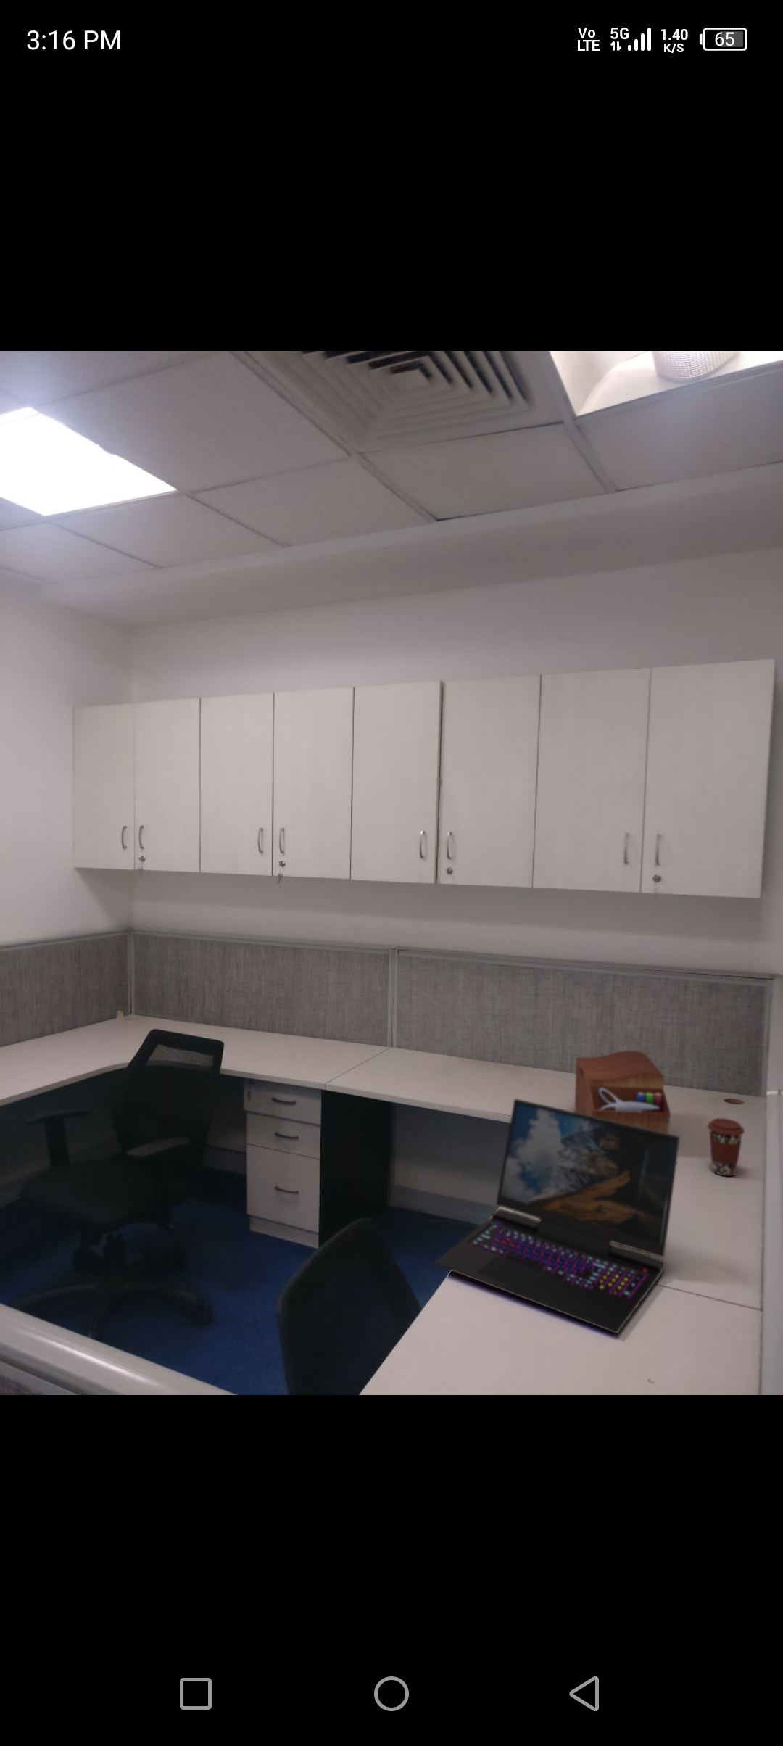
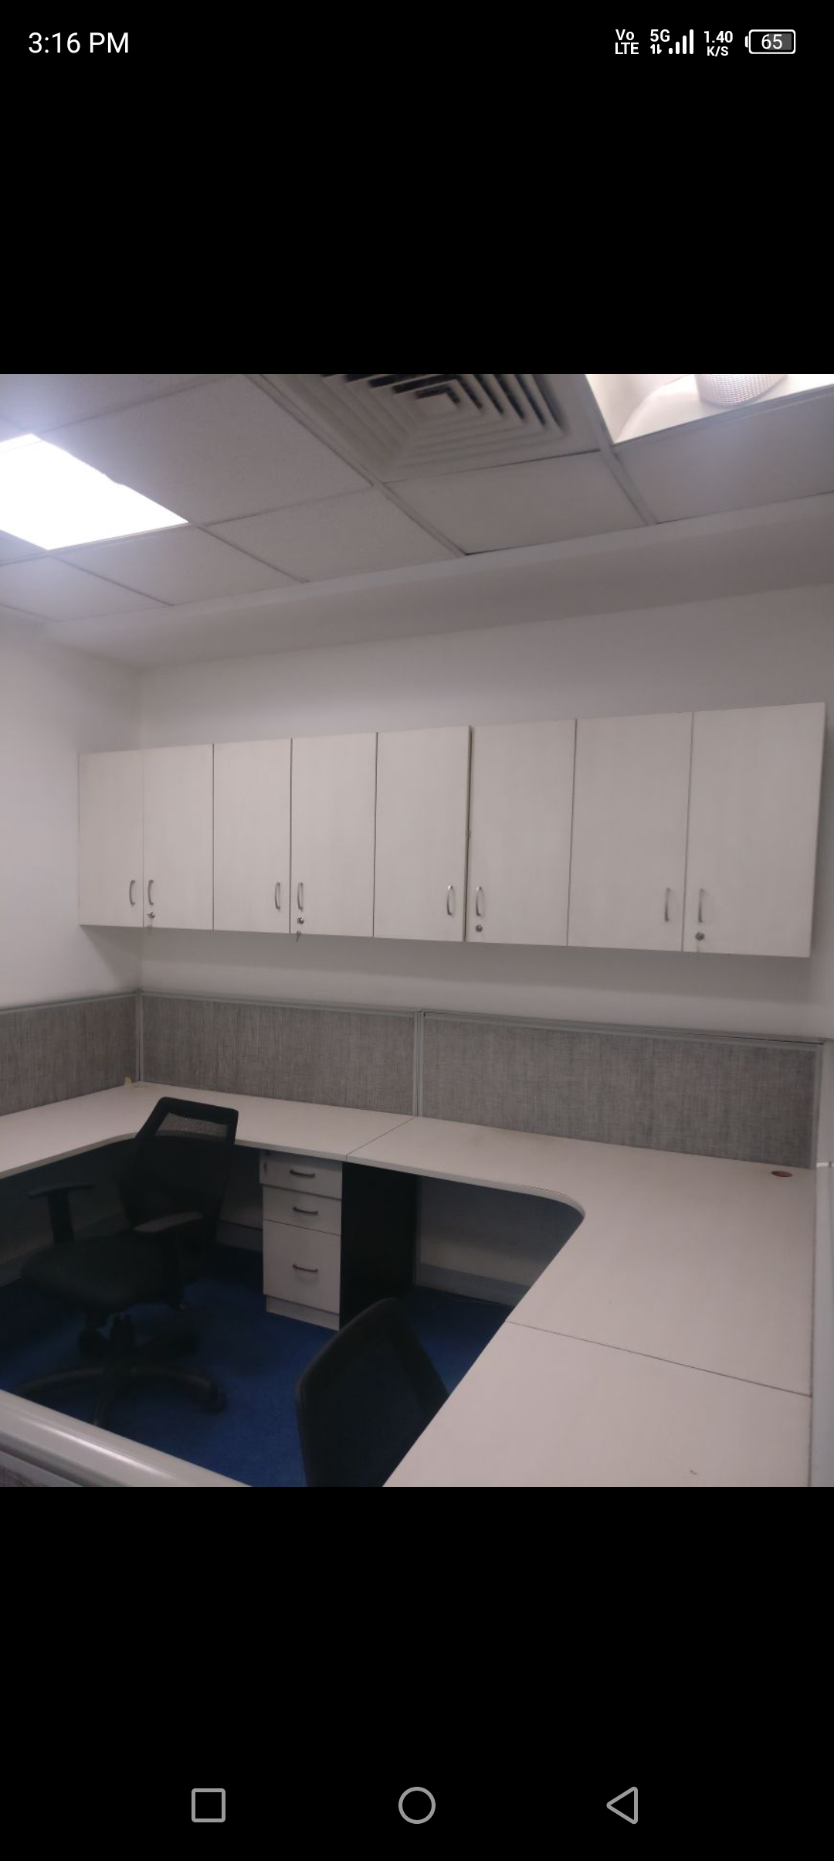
- laptop (559, 1203)
- coffee cup (724, 1147)
- sewing box (618, 1099)
